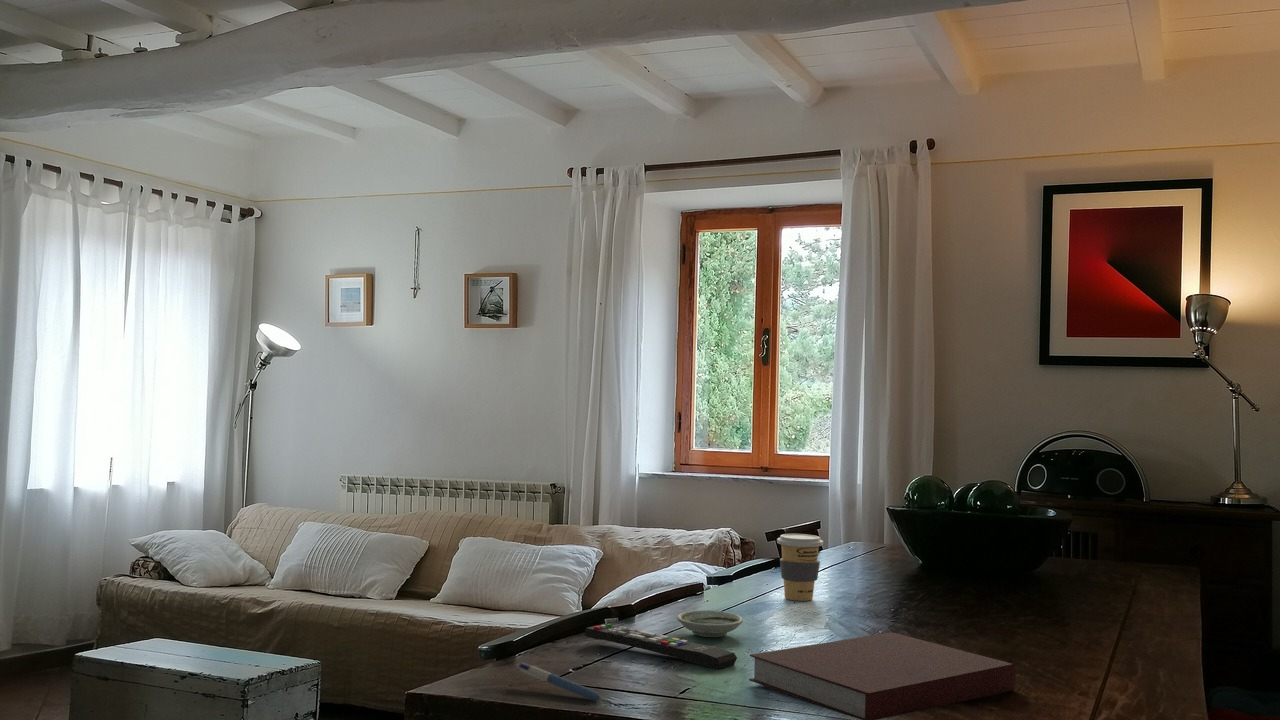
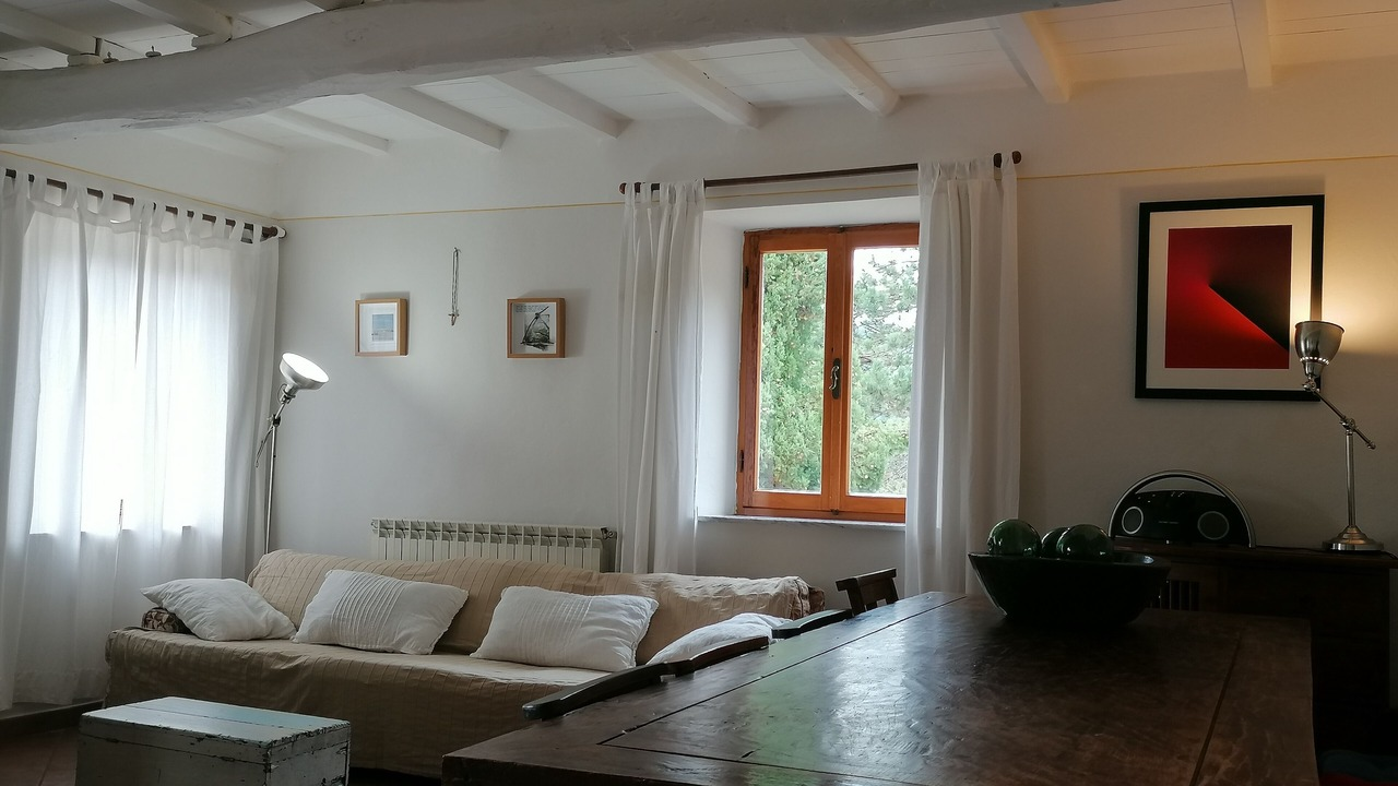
- pen (556, 681)
- notebook (881, 672)
- remote control (657, 644)
- saucer (709, 625)
- coffee cup (799, 567)
